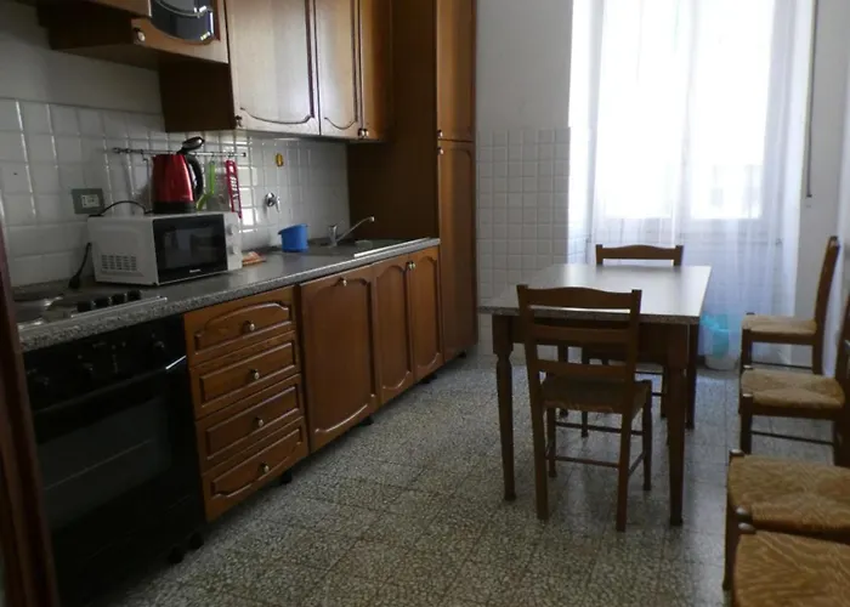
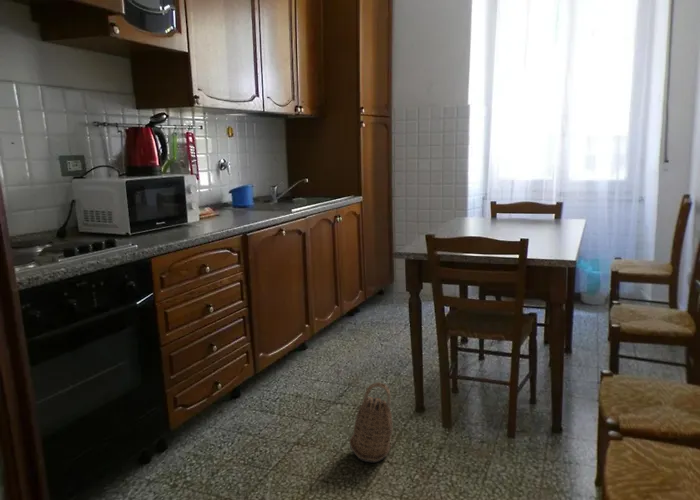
+ basket (371, 414)
